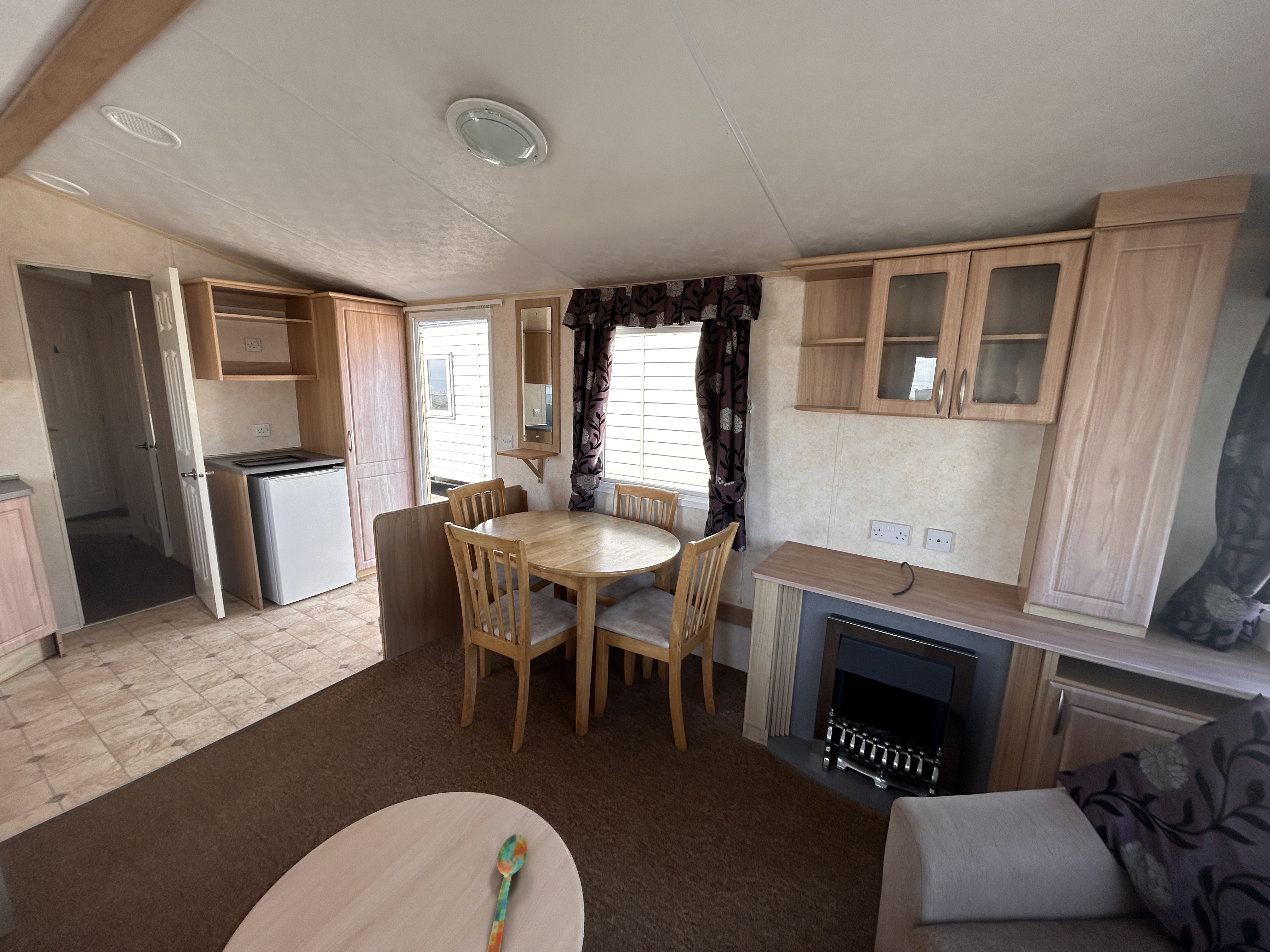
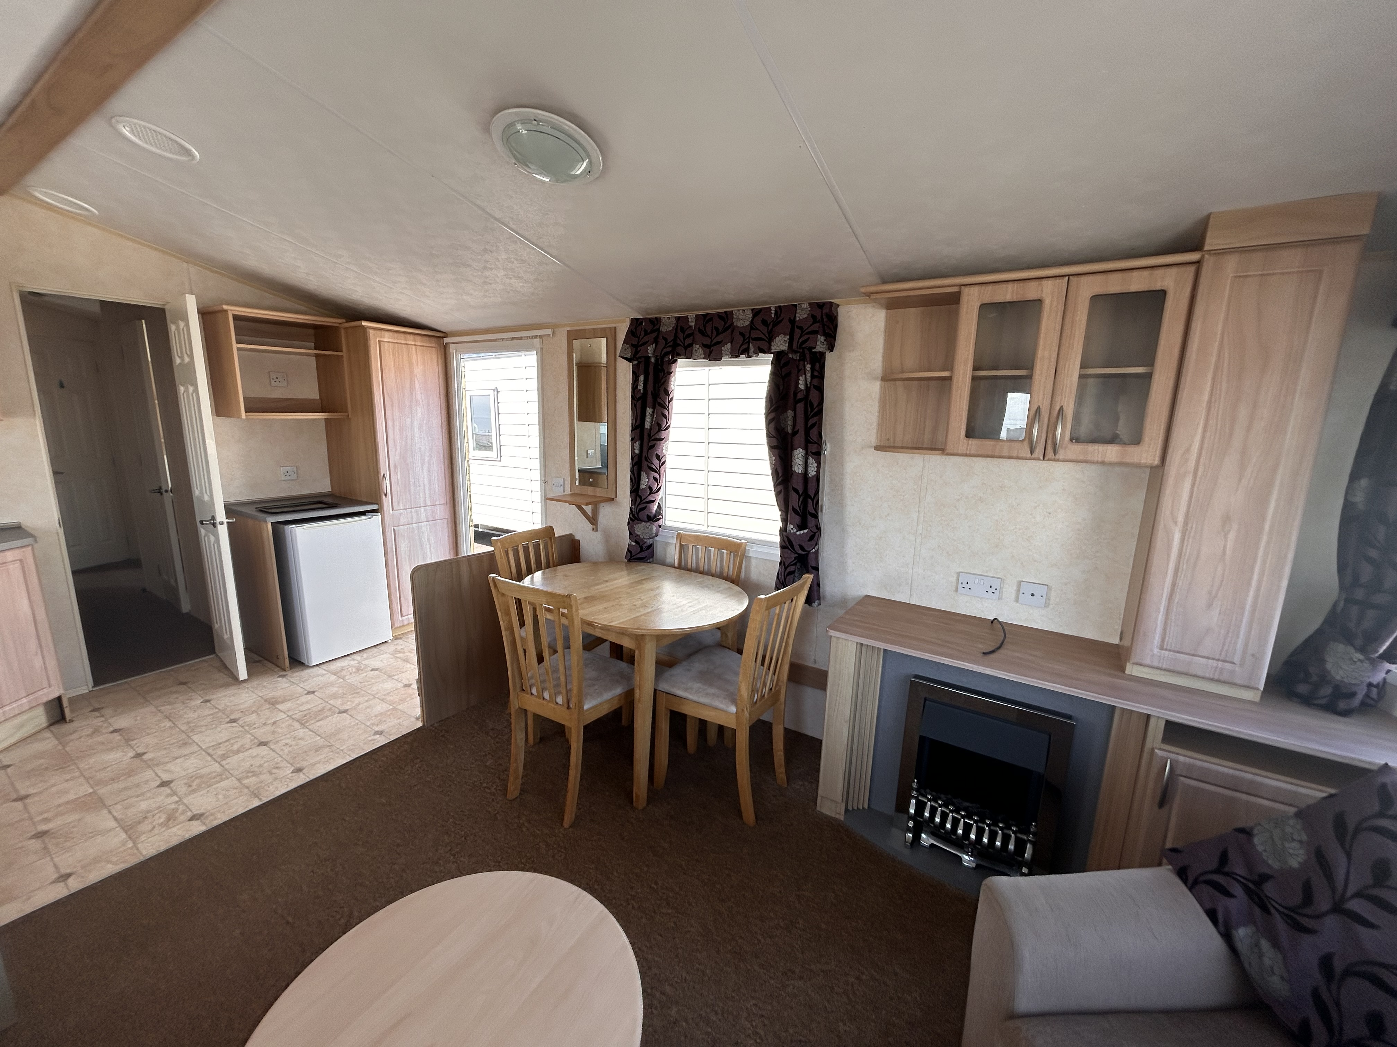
- spoon (504, 895)
